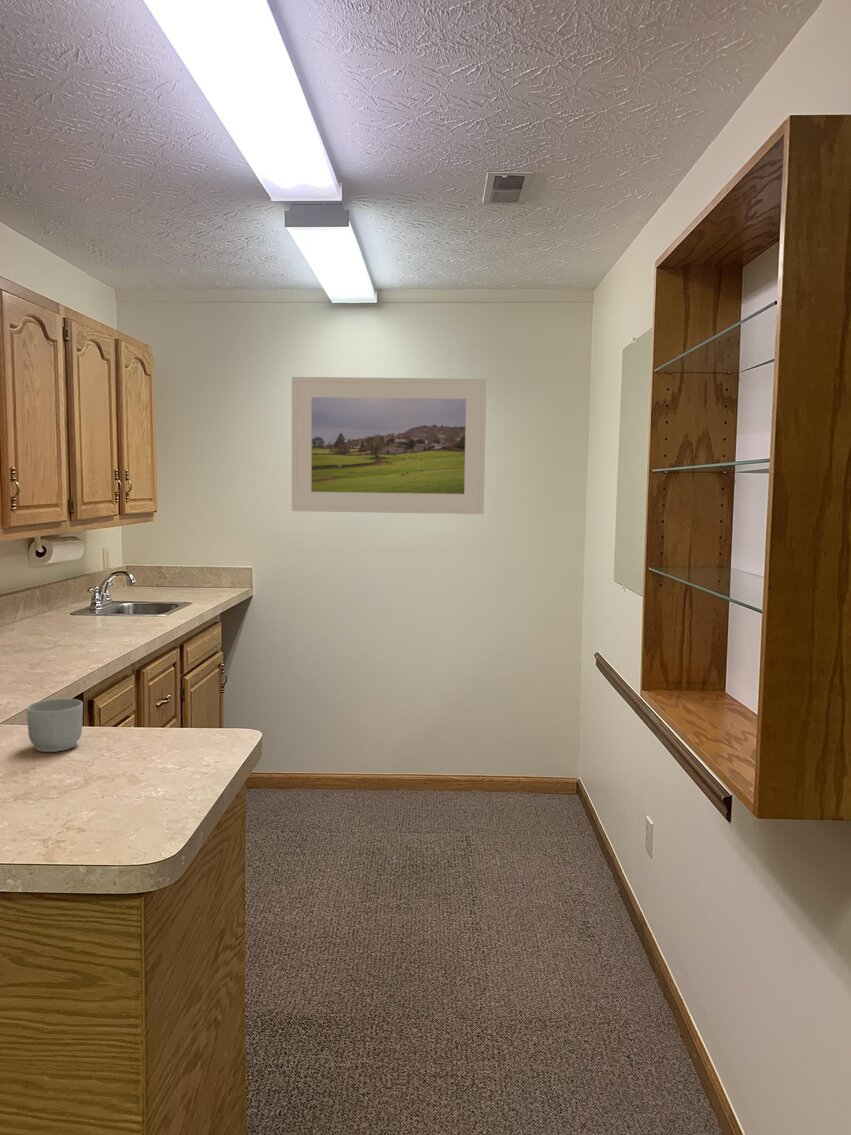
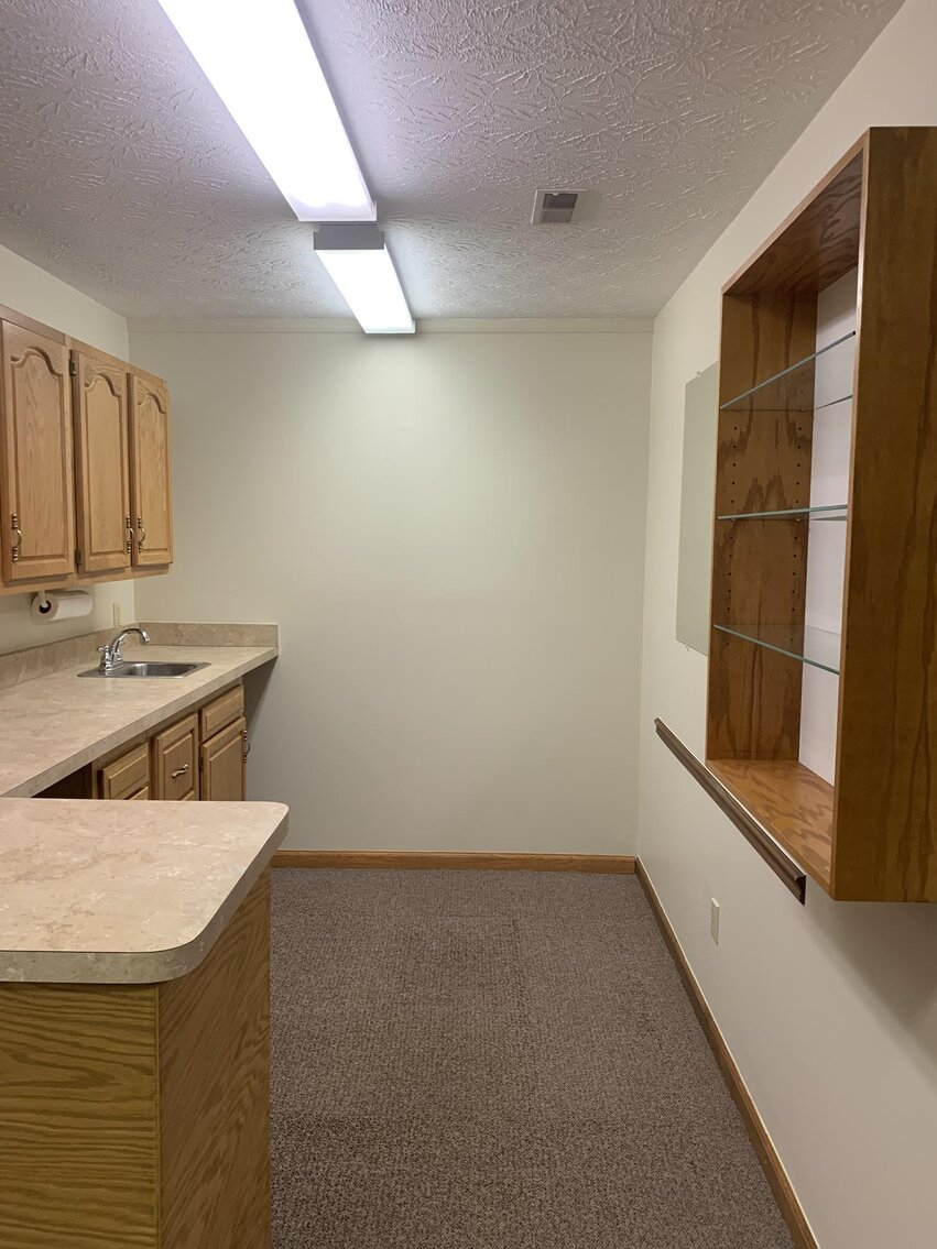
- mug (55, 723)
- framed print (388, 445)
